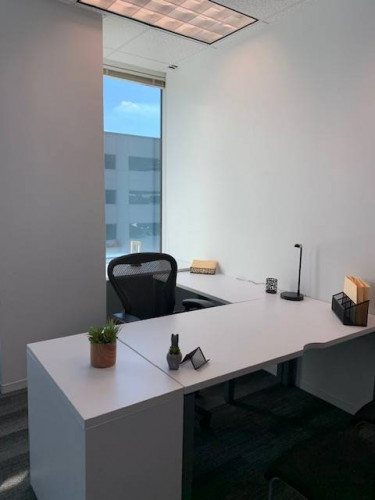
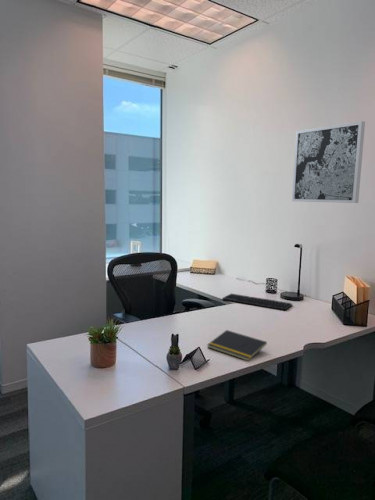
+ keyboard (256, 301)
+ notepad (236, 344)
+ wall art (325, 164)
